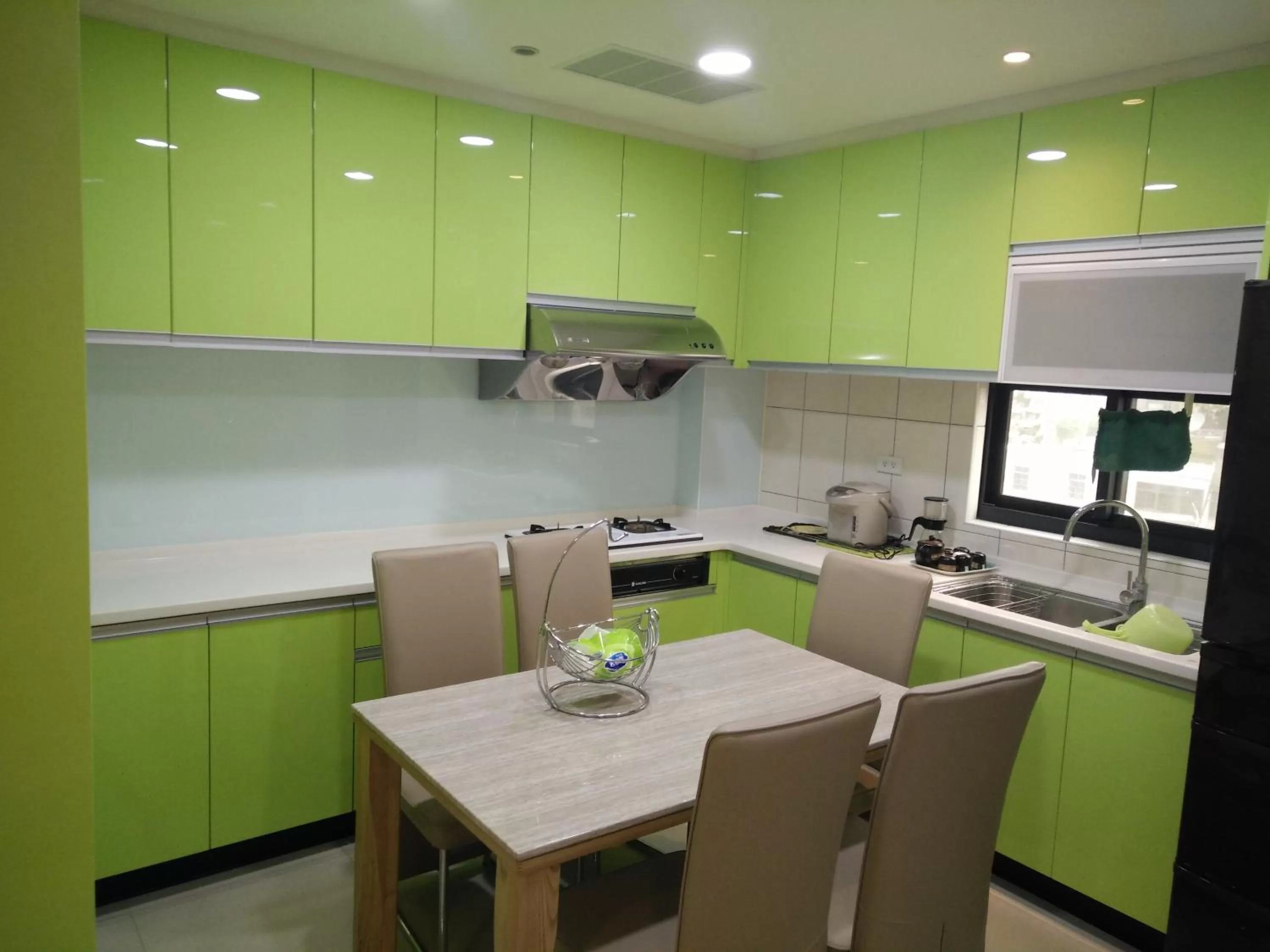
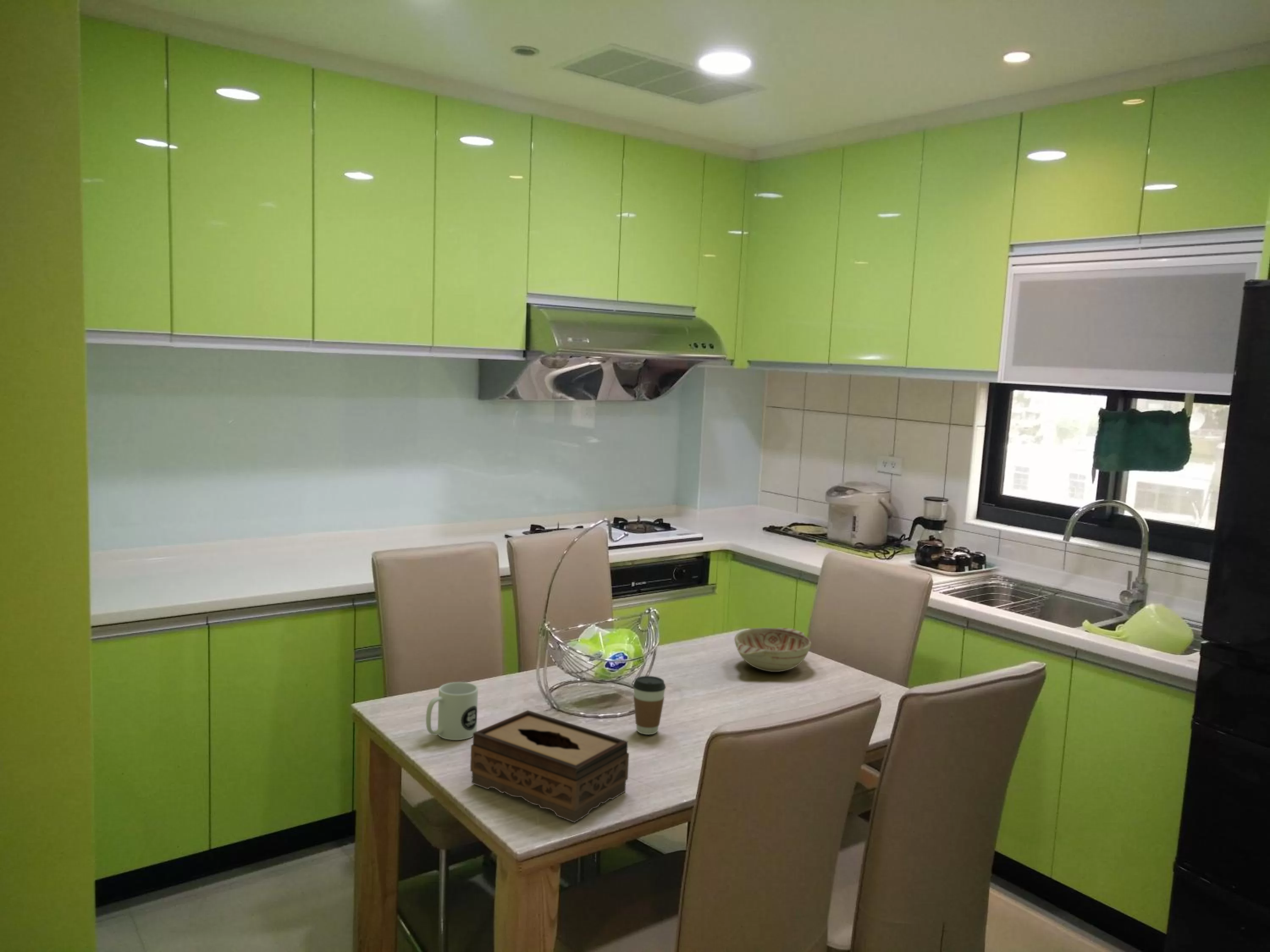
+ mug (450, 712)
+ decorative bowl (771, 652)
+ tissue box (549, 762)
+ coffee cup (648, 705)
